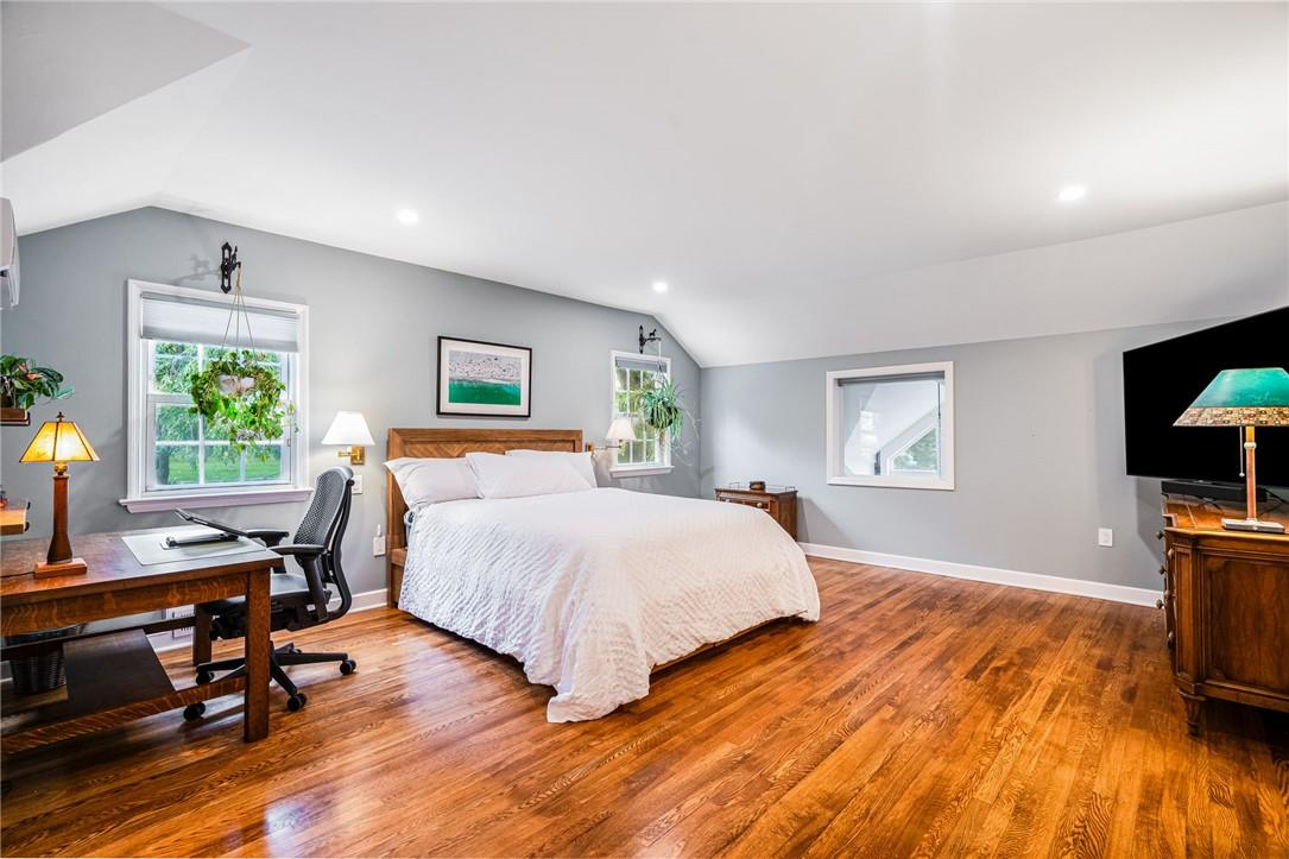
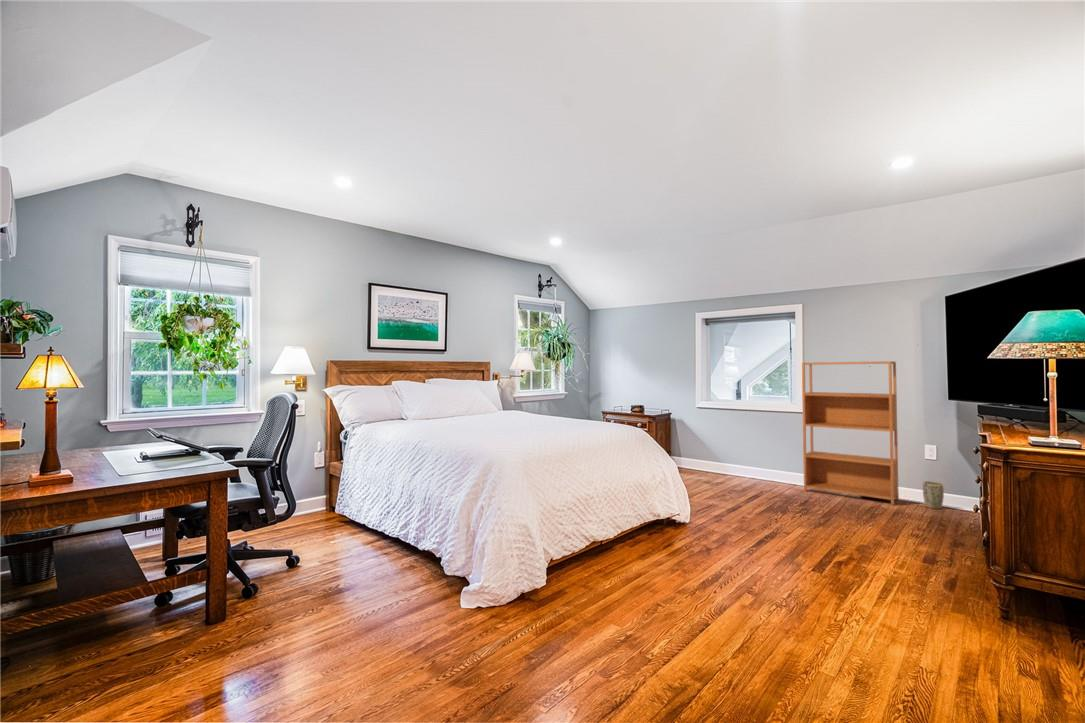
+ plant pot (933, 495)
+ bookshelf (848, 428)
